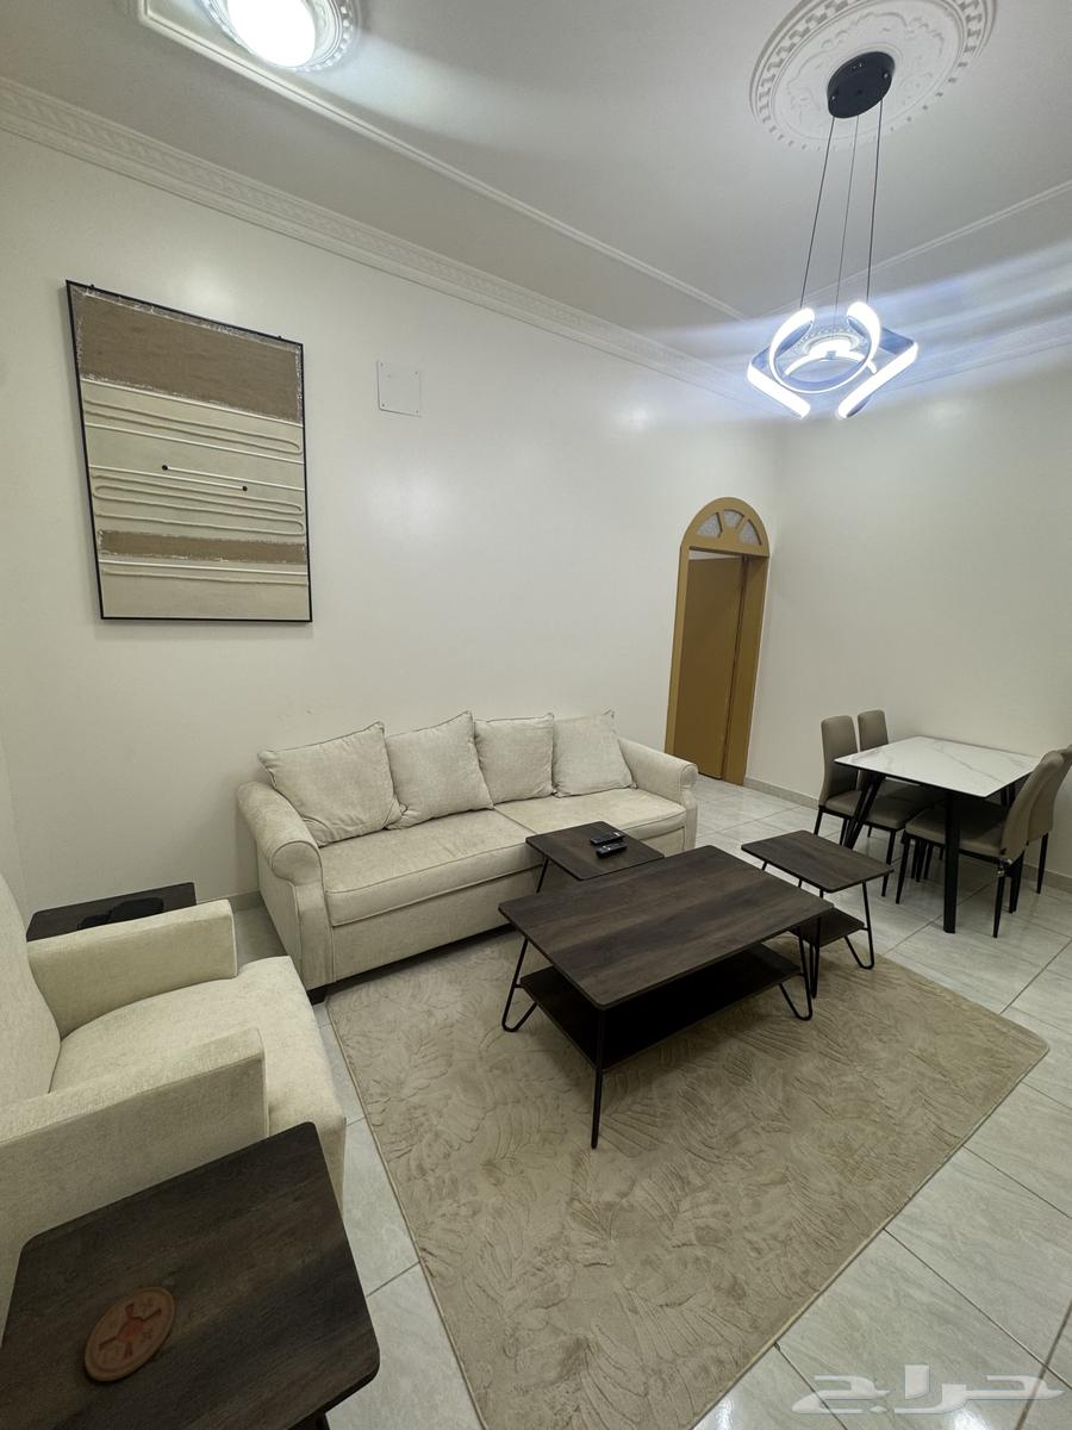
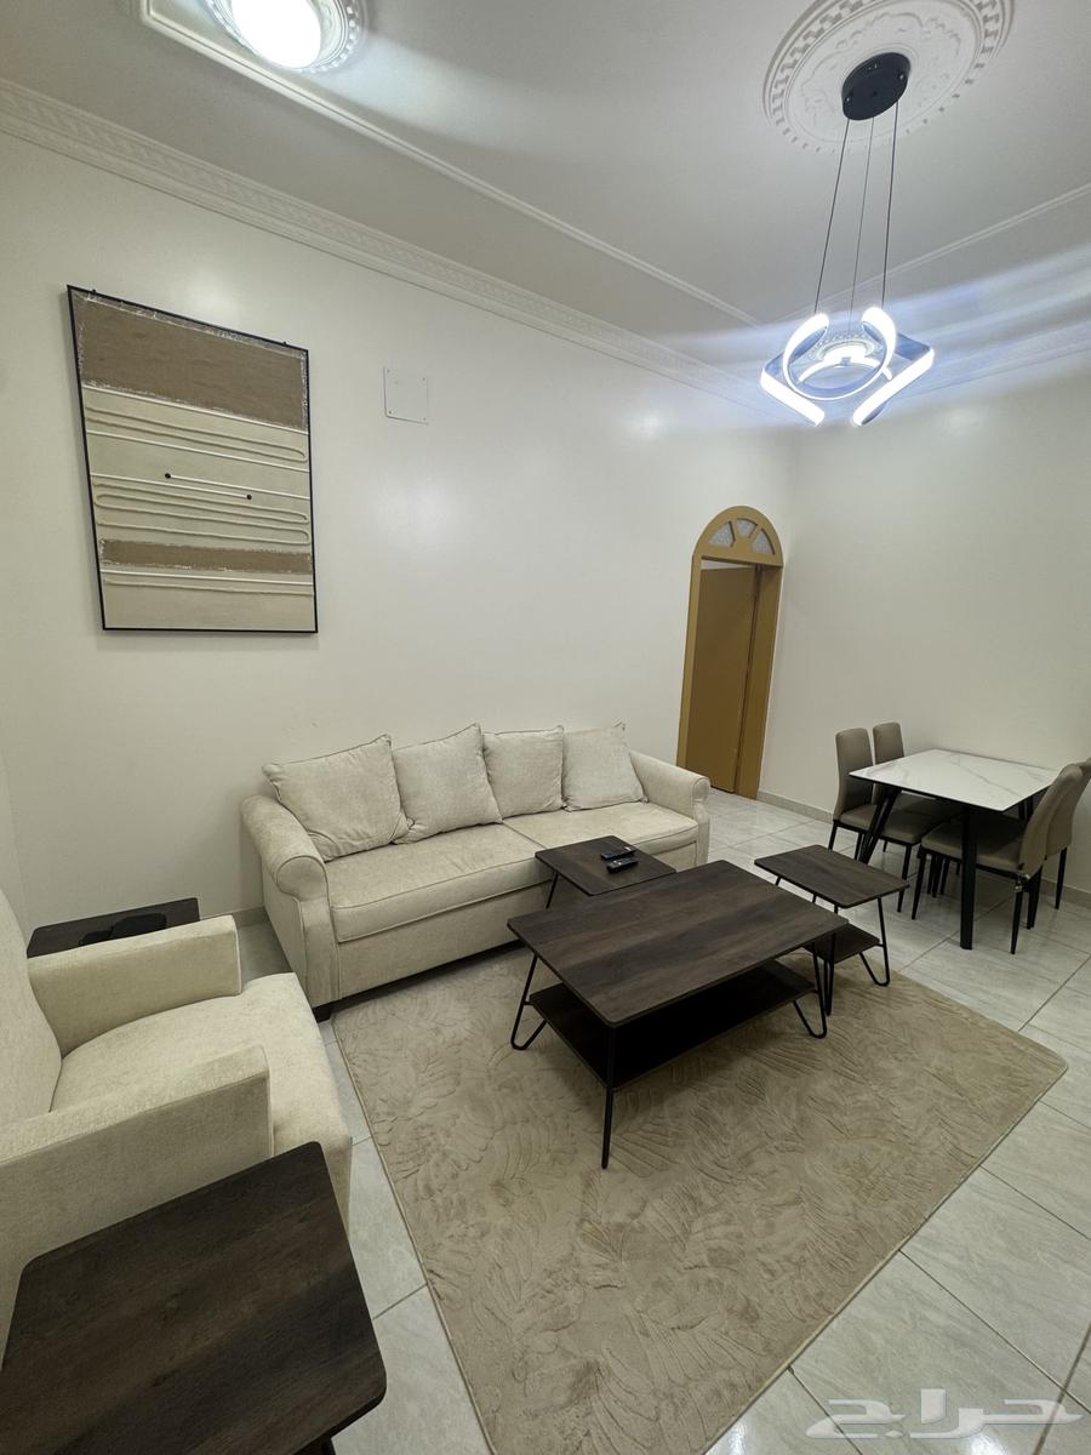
- coaster (131, 1331)
